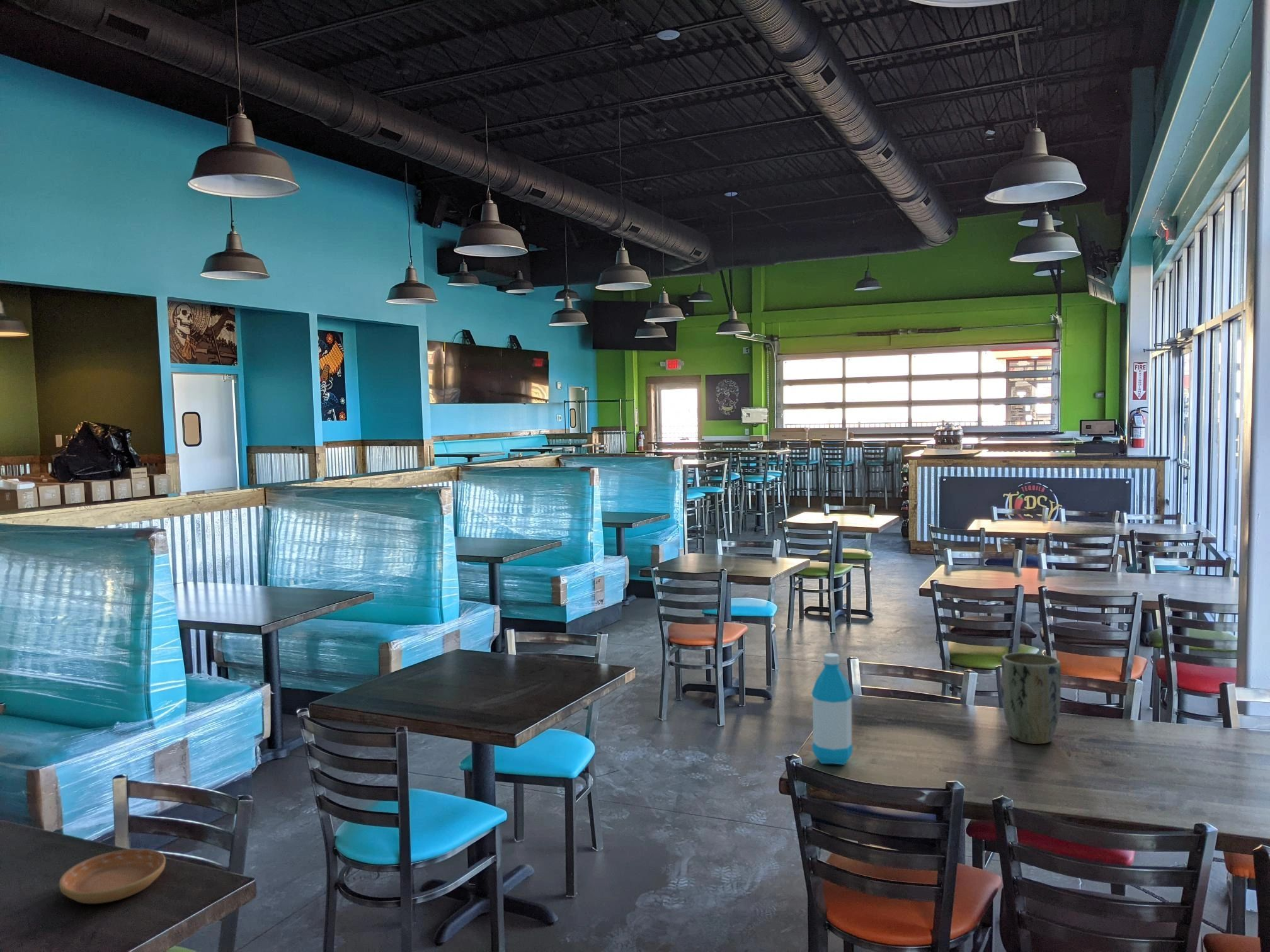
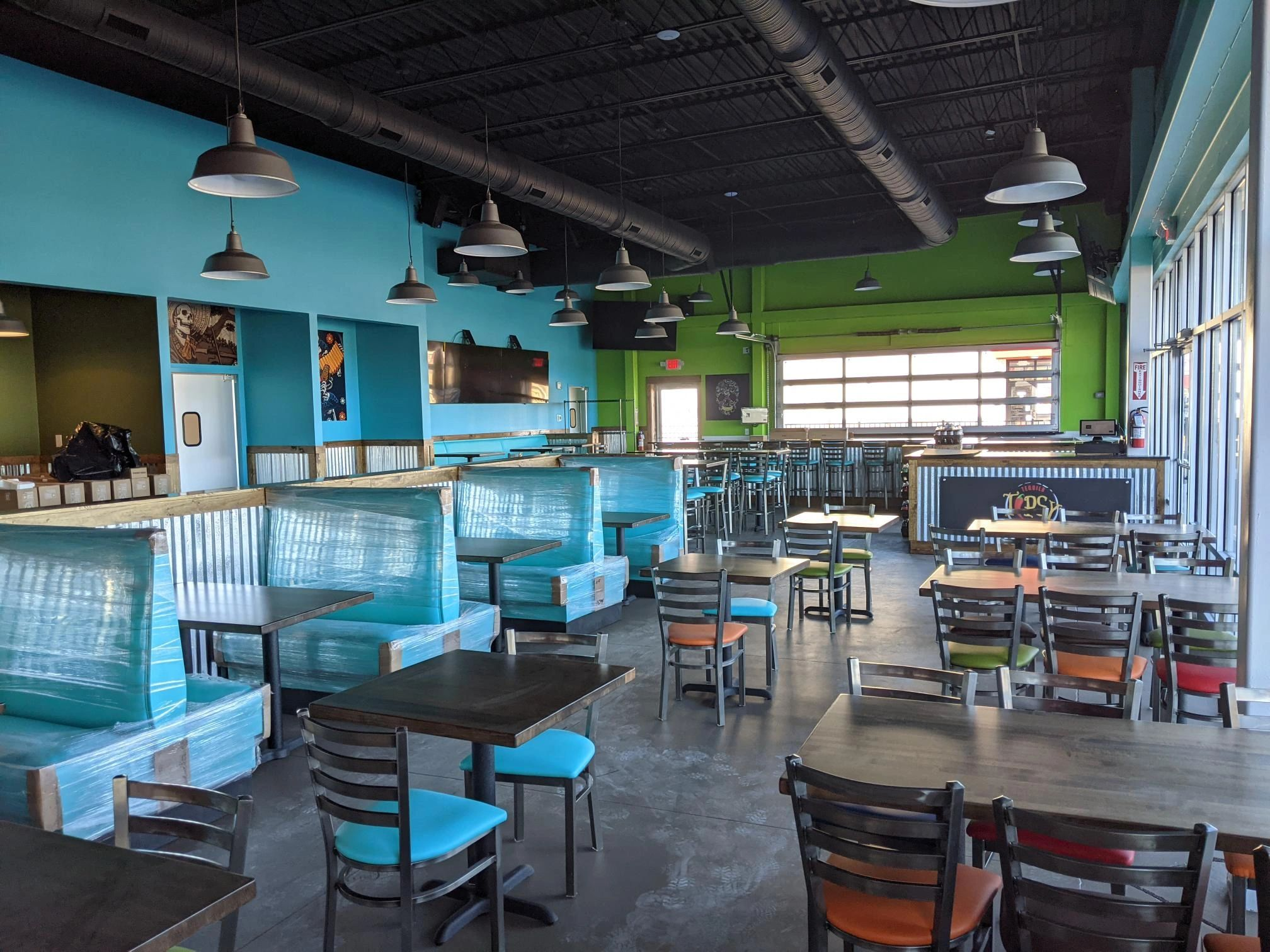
- saucer (113, 877)
- plant pot (1030, 698)
- water bottle (832, 708)
